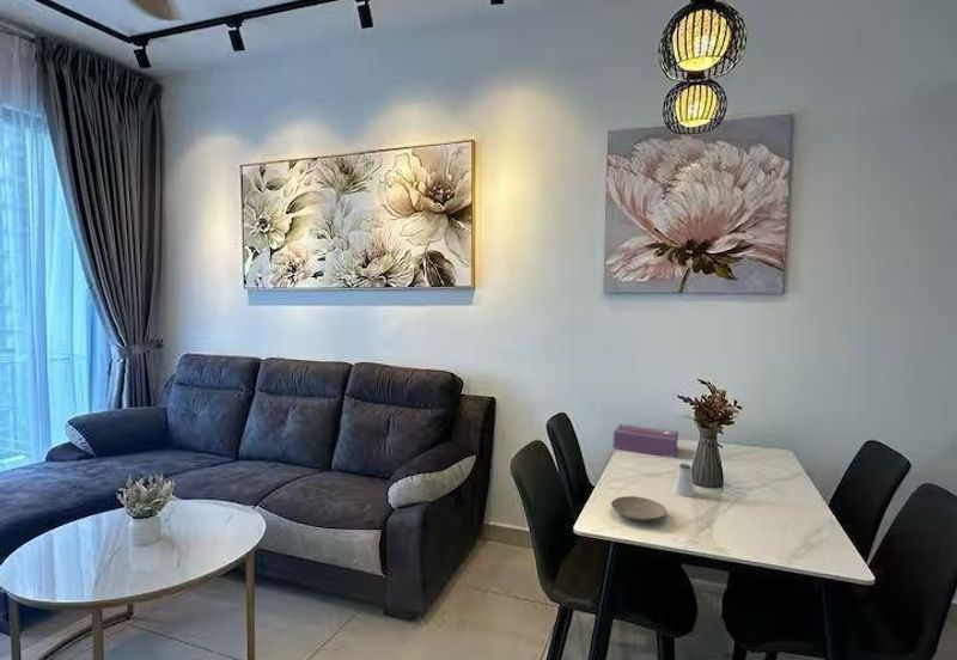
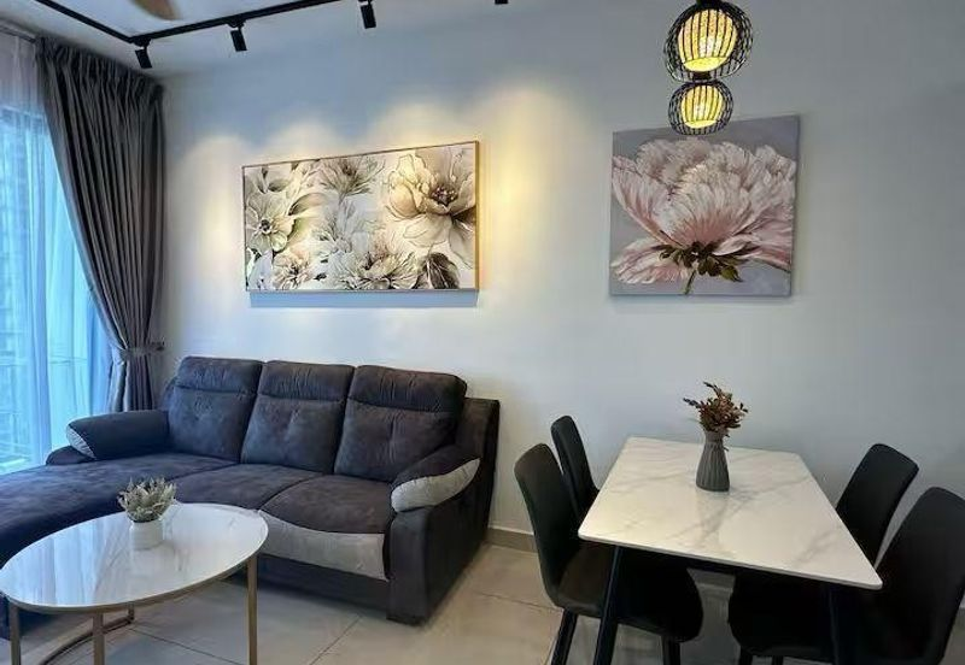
- tissue box (645, 439)
- saltshaker (684, 478)
- plate (638, 511)
